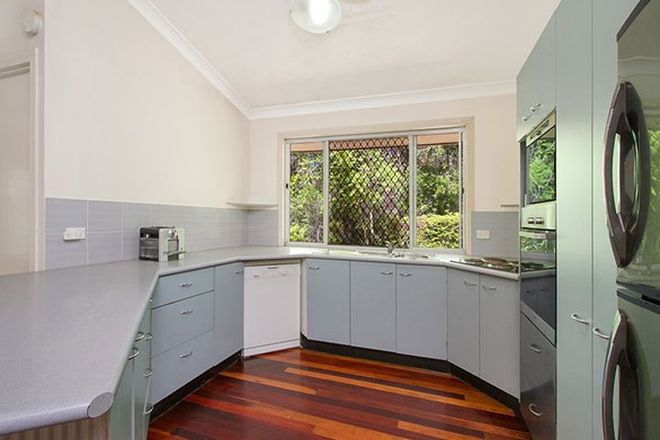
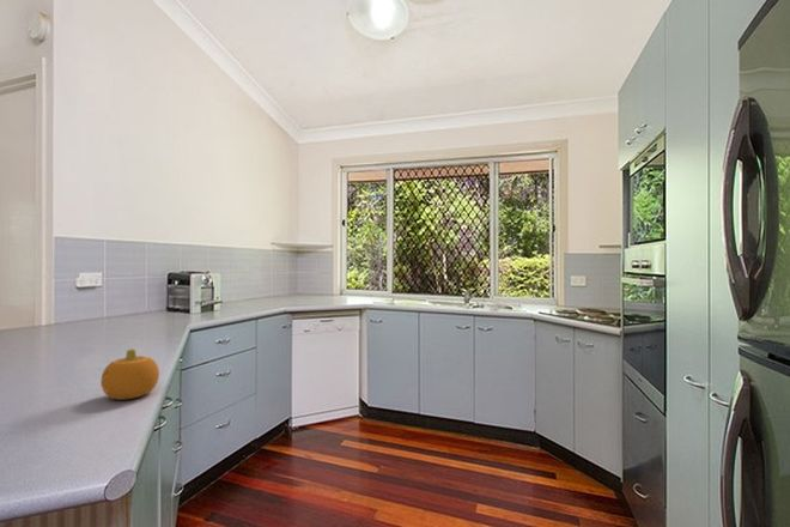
+ fruit (130, 371)
